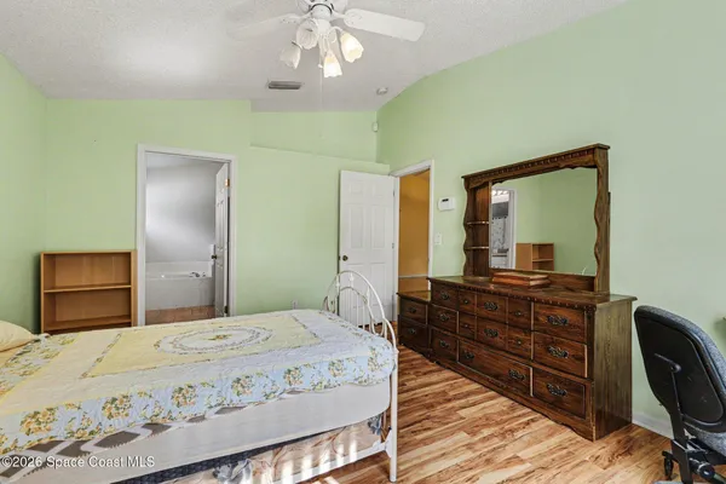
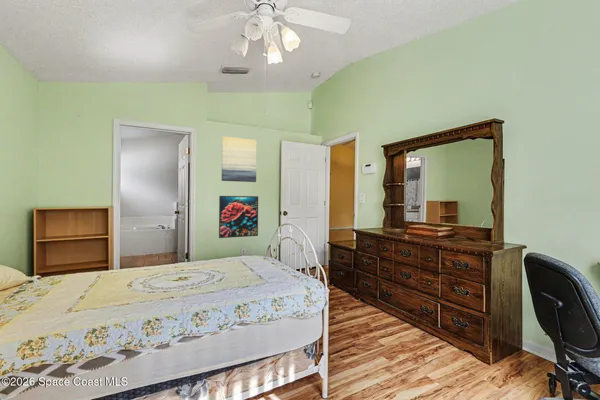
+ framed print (239, 216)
+ wall art (239, 159)
